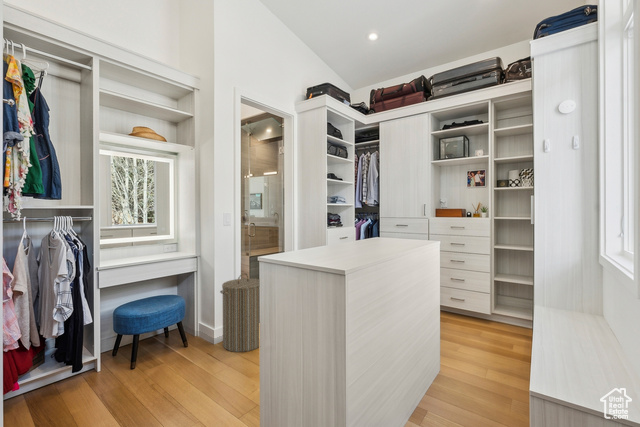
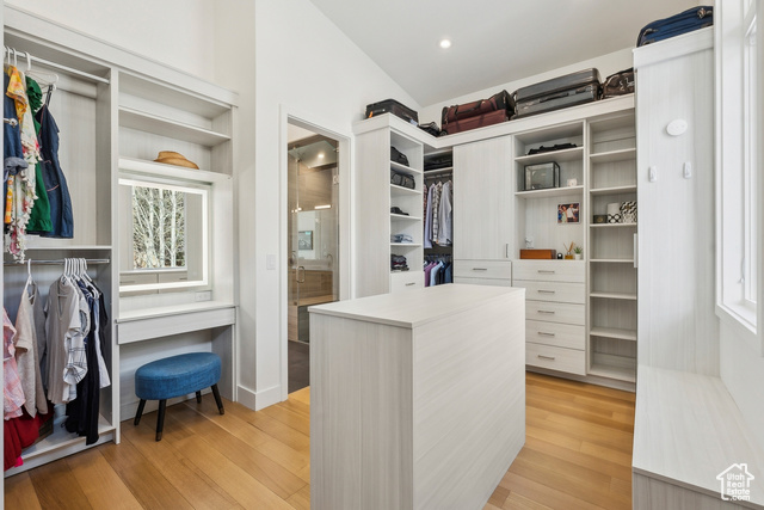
- laundry hamper (244, 308)
